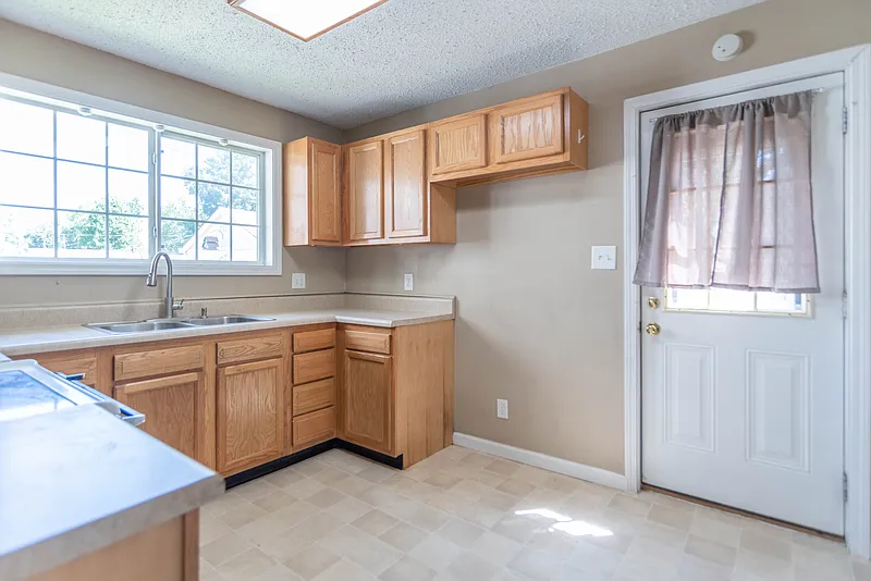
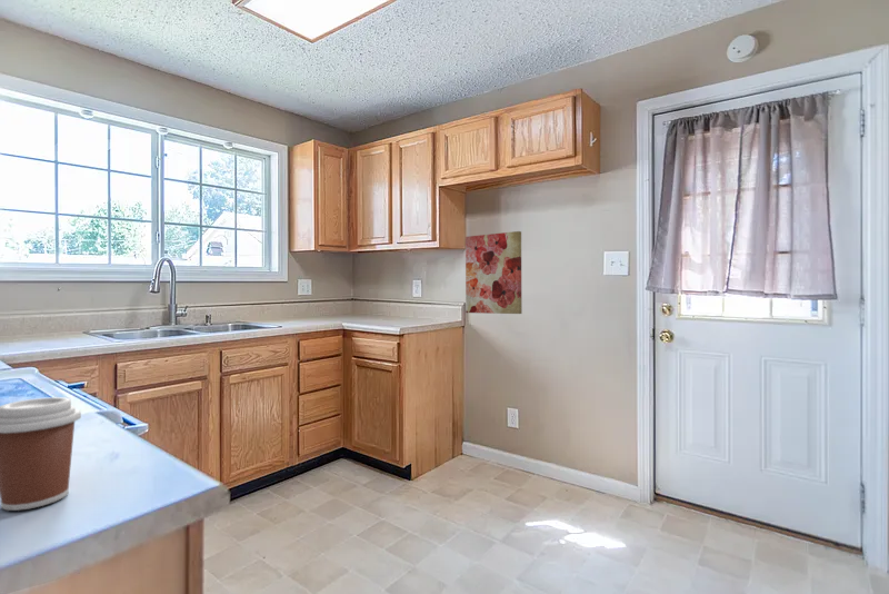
+ wall art (492, 274)
+ coffee cup (36, 451)
